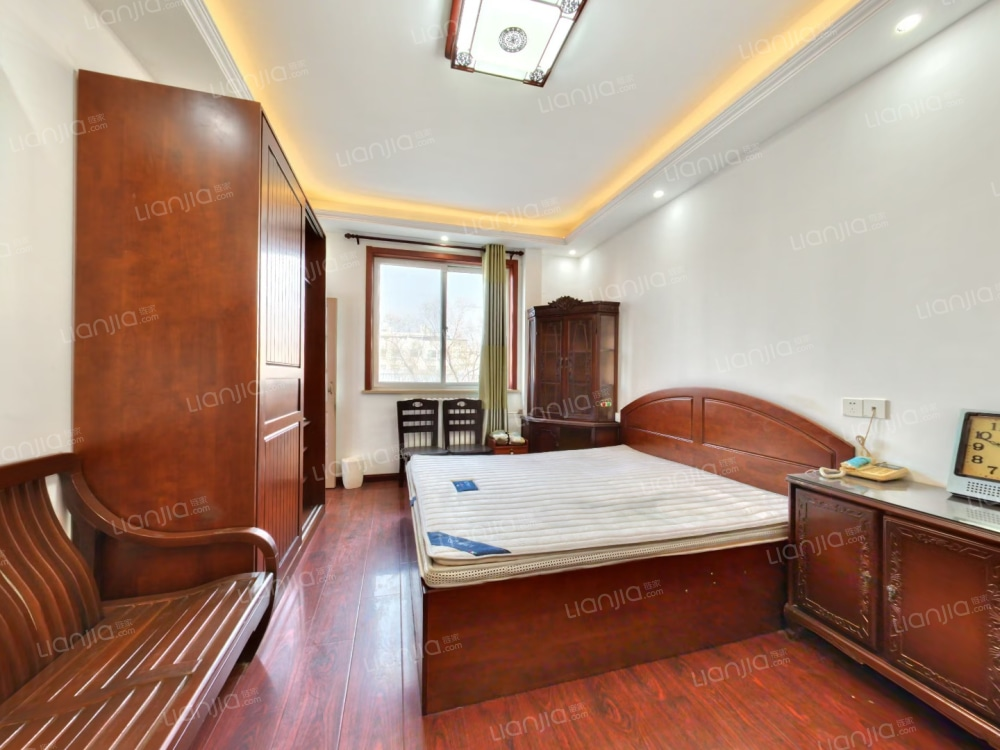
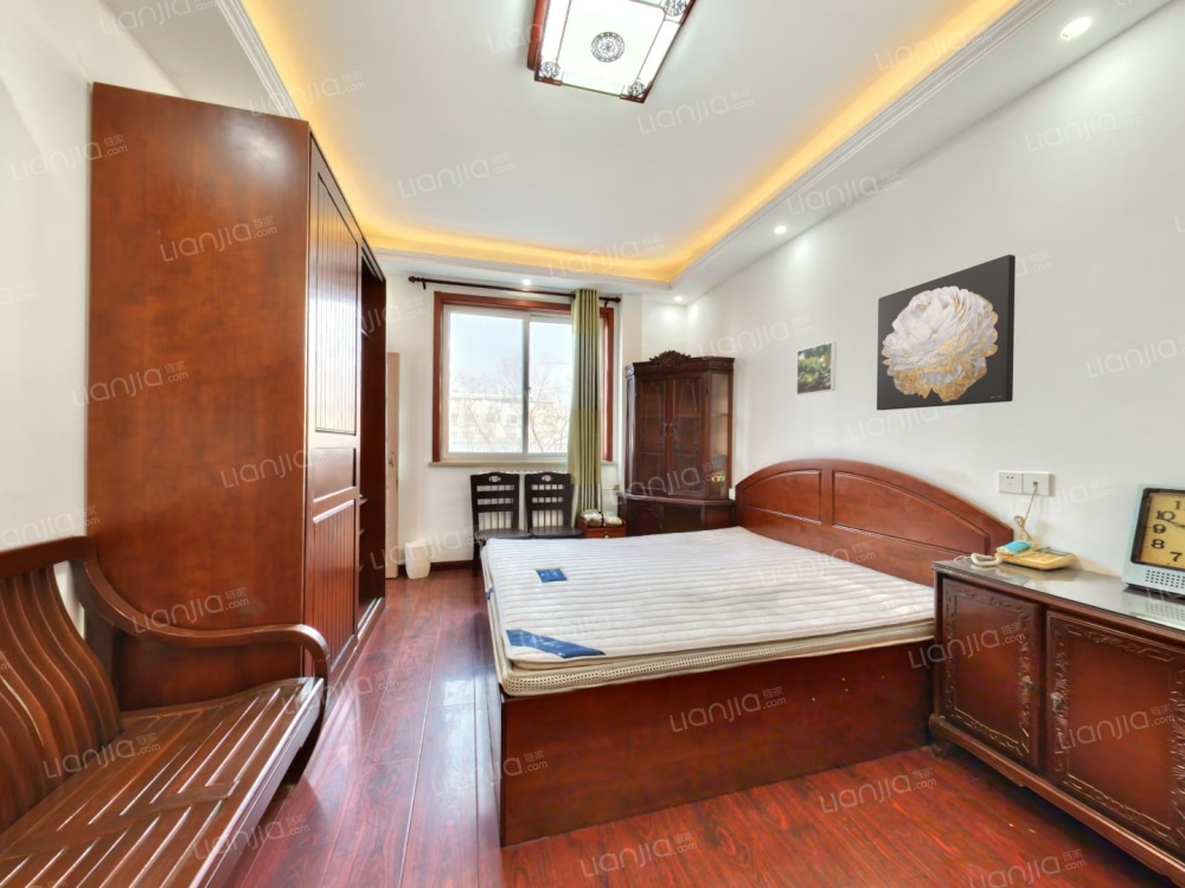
+ wall art (936, 342)
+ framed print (814, 369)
